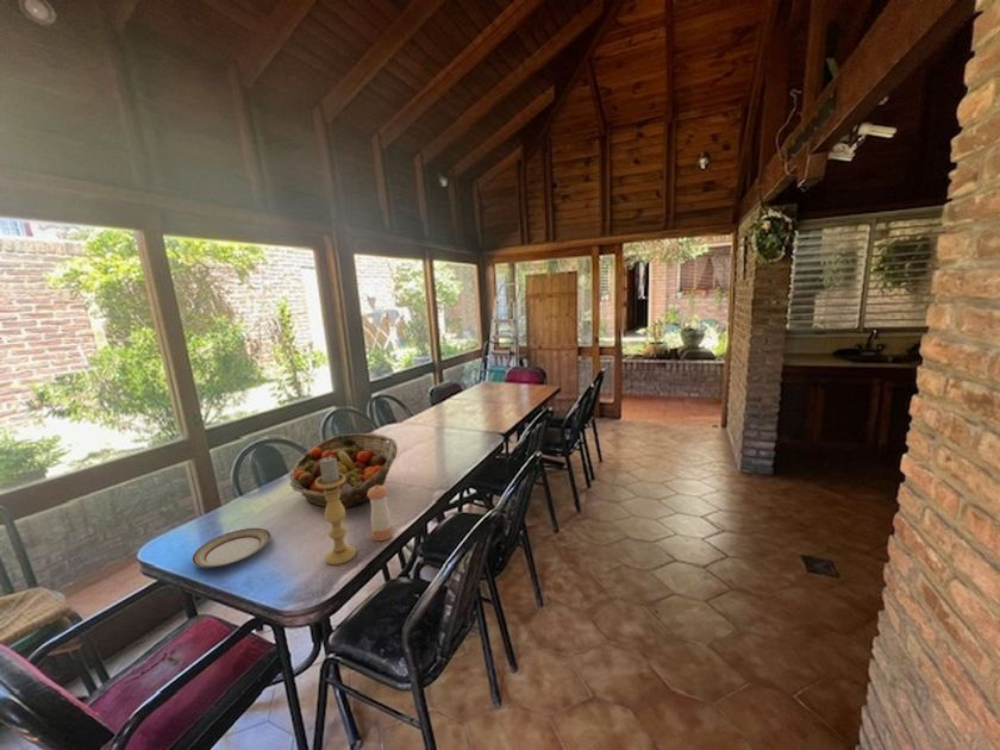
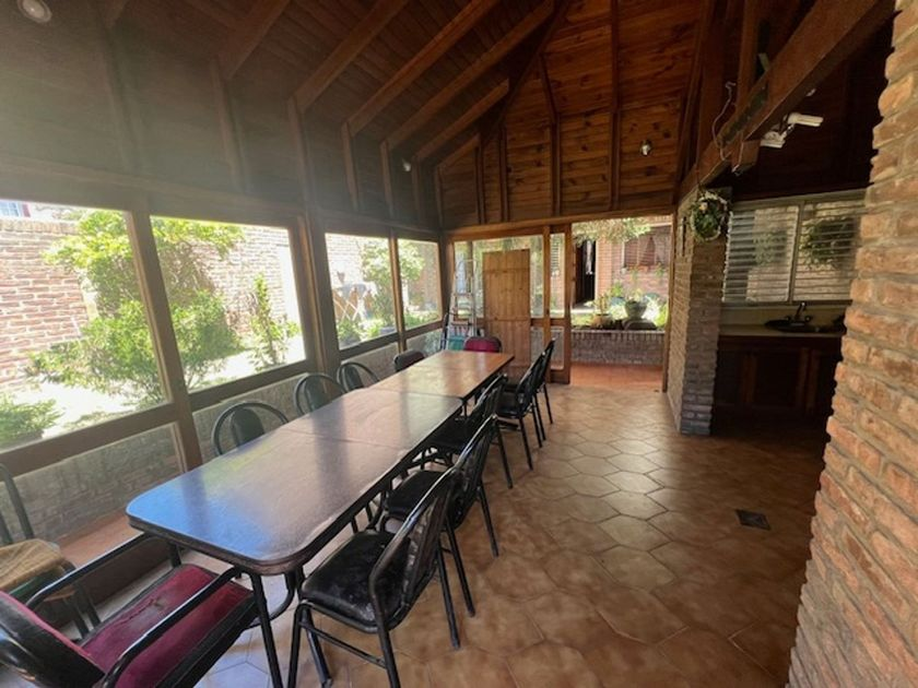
- pepper shaker (380, 510)
- candle holder (333, 507)
- plate (233, 548)
- fruit basket (345, 469)
